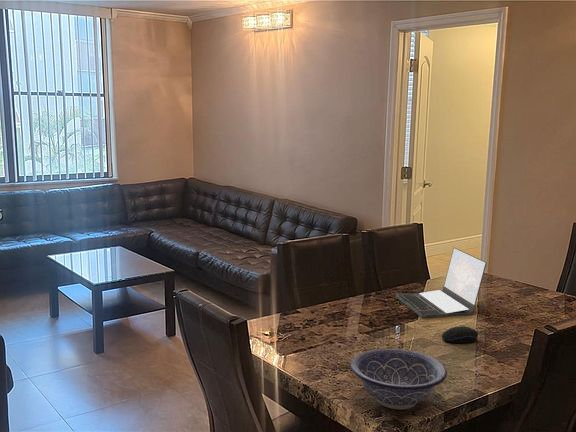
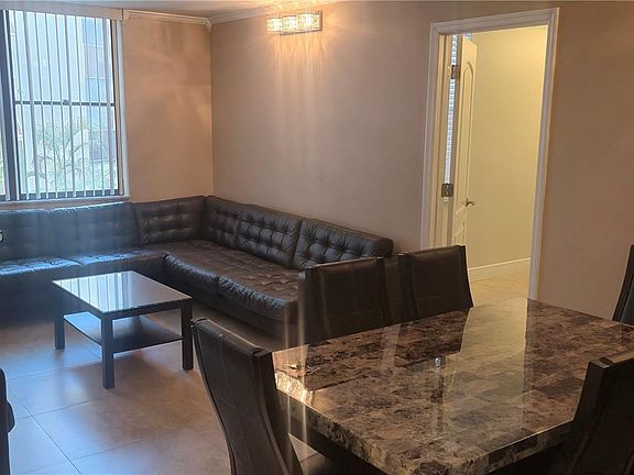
- laptop (444, 283)
- decorative bowl (397, 383)
- computer mouse (459, 333)
